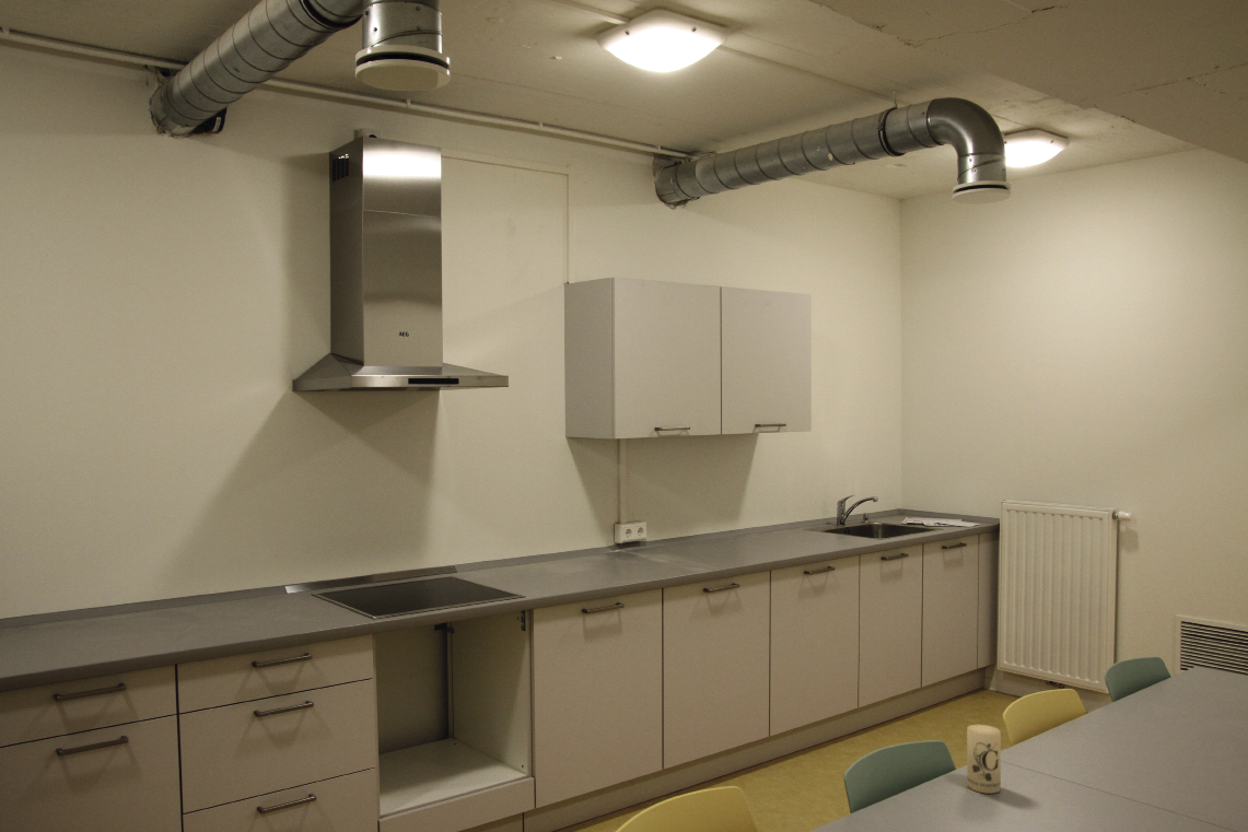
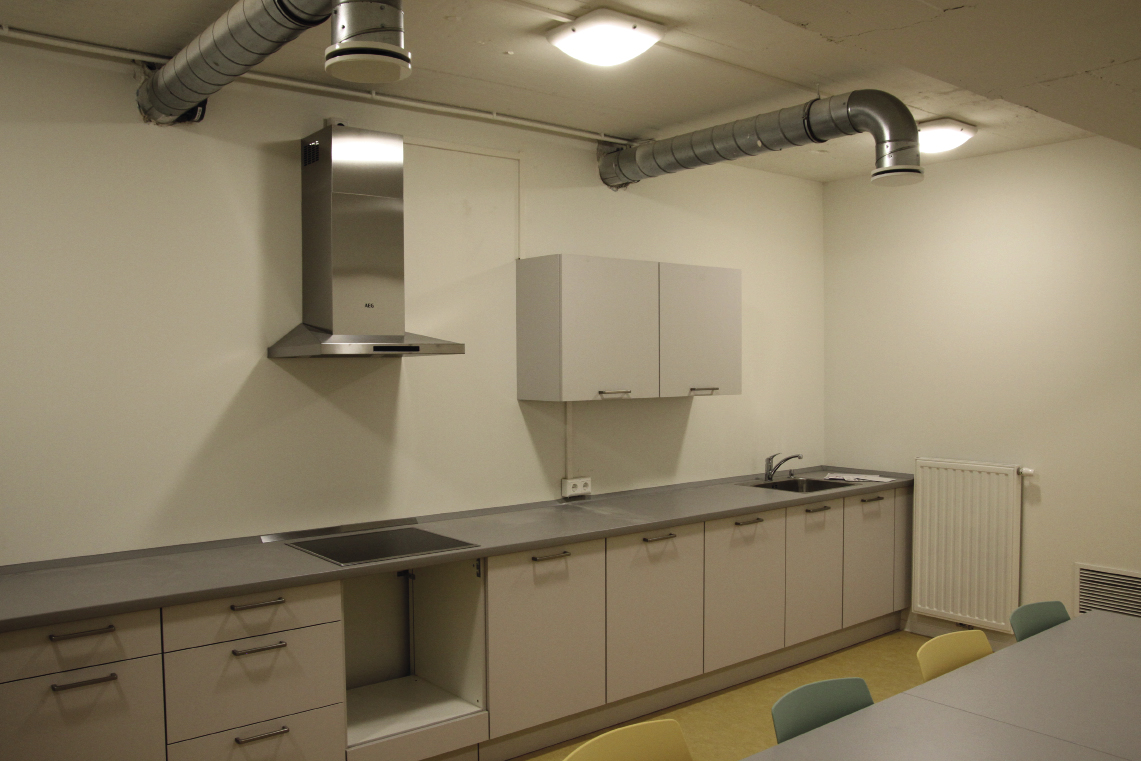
- candle (983, 758)
